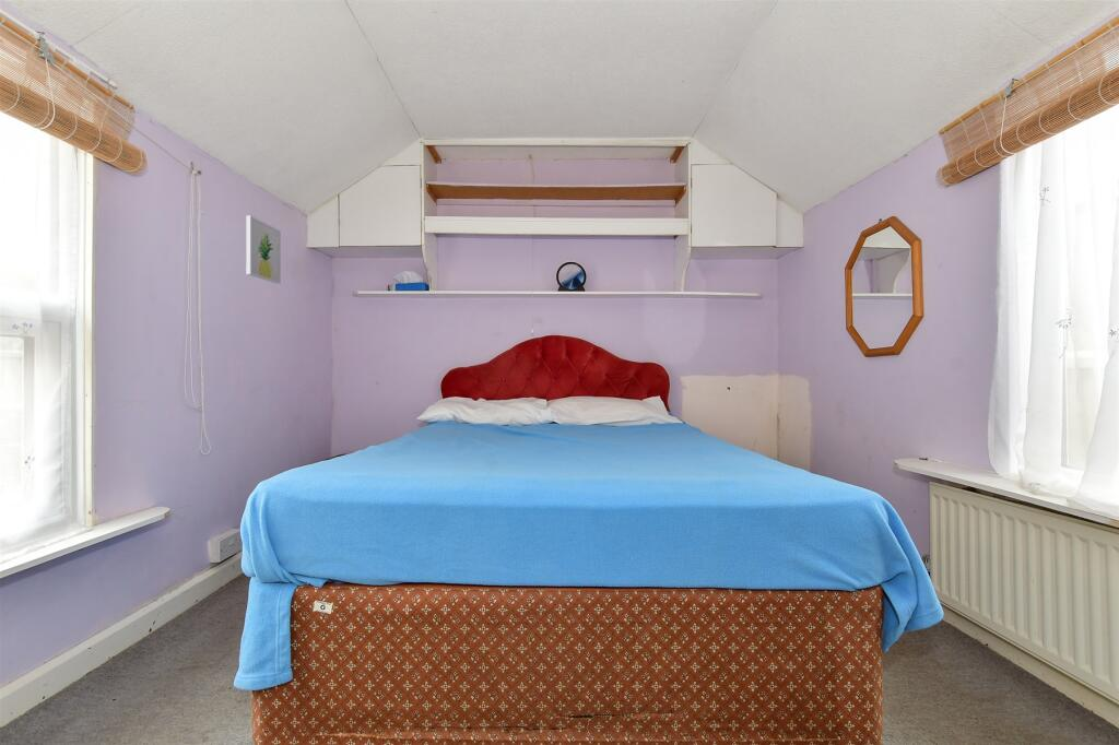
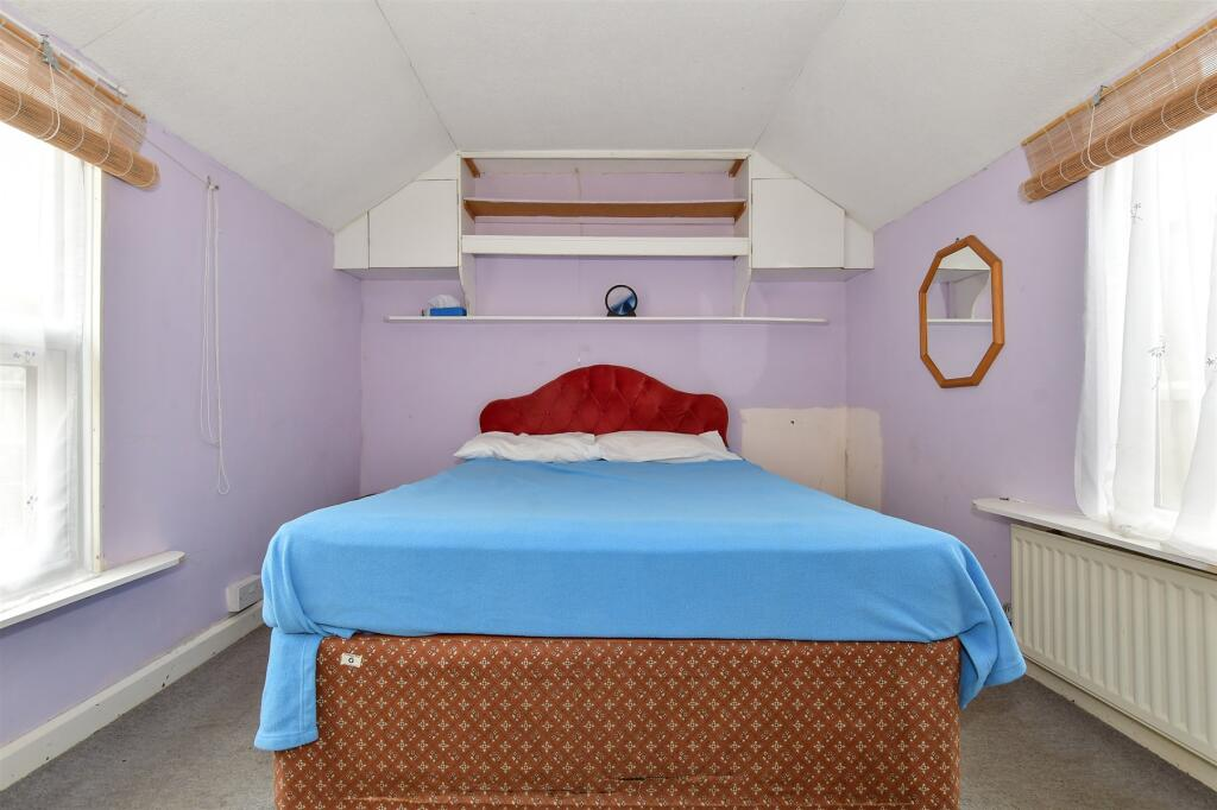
- wall art (263, 251)
